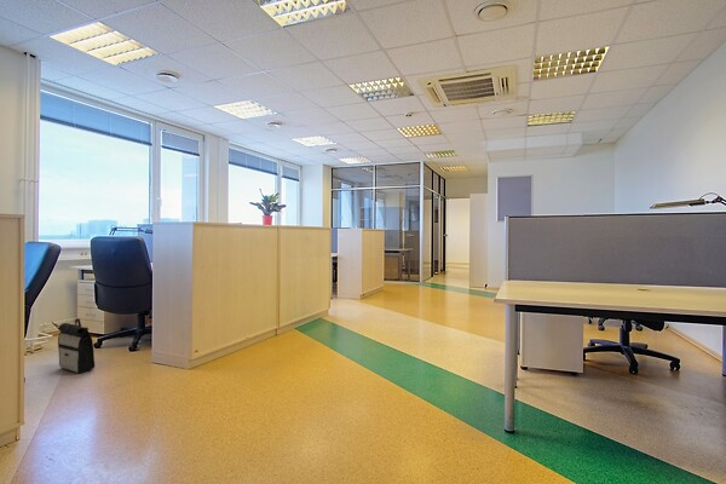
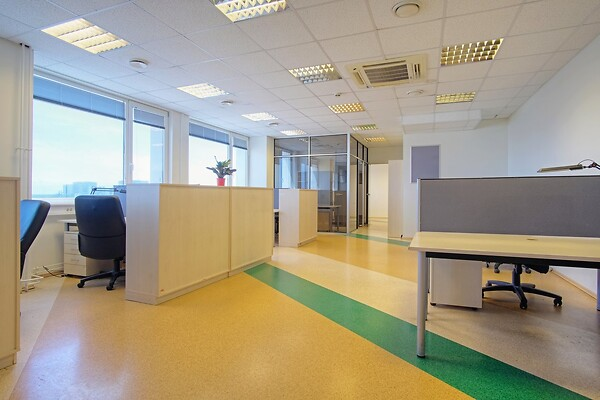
- backpack (75, 344)
